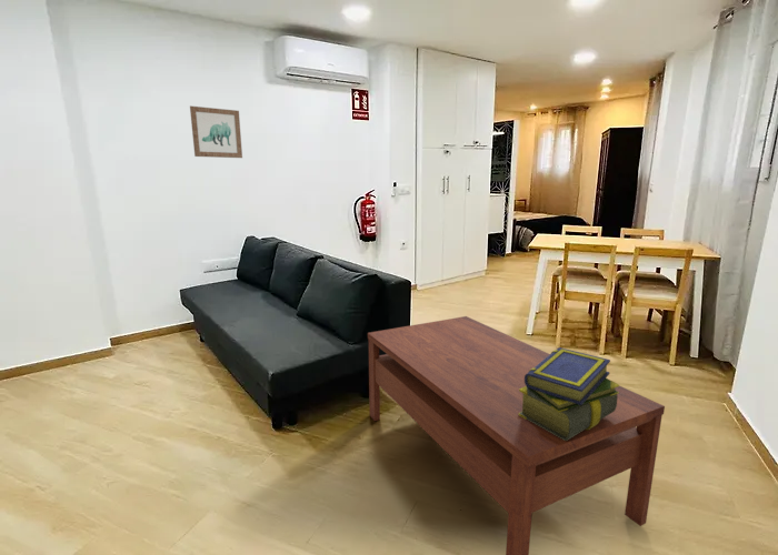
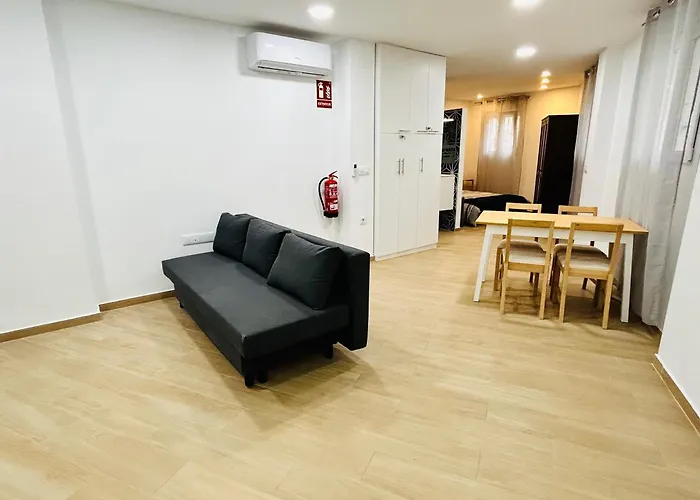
- wall art (217, 132)
- stack of books (568, 390)
- coffee table (483, 412)
